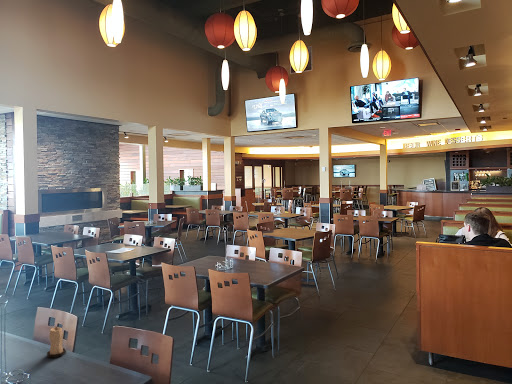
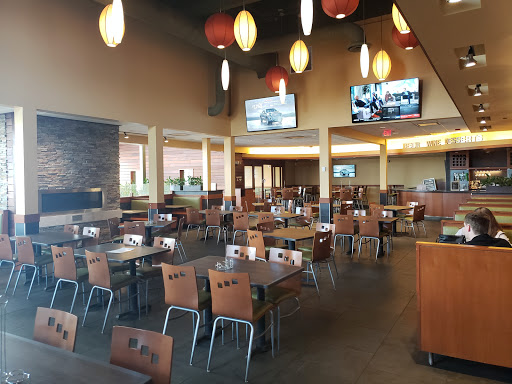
- candle (56, 340)
